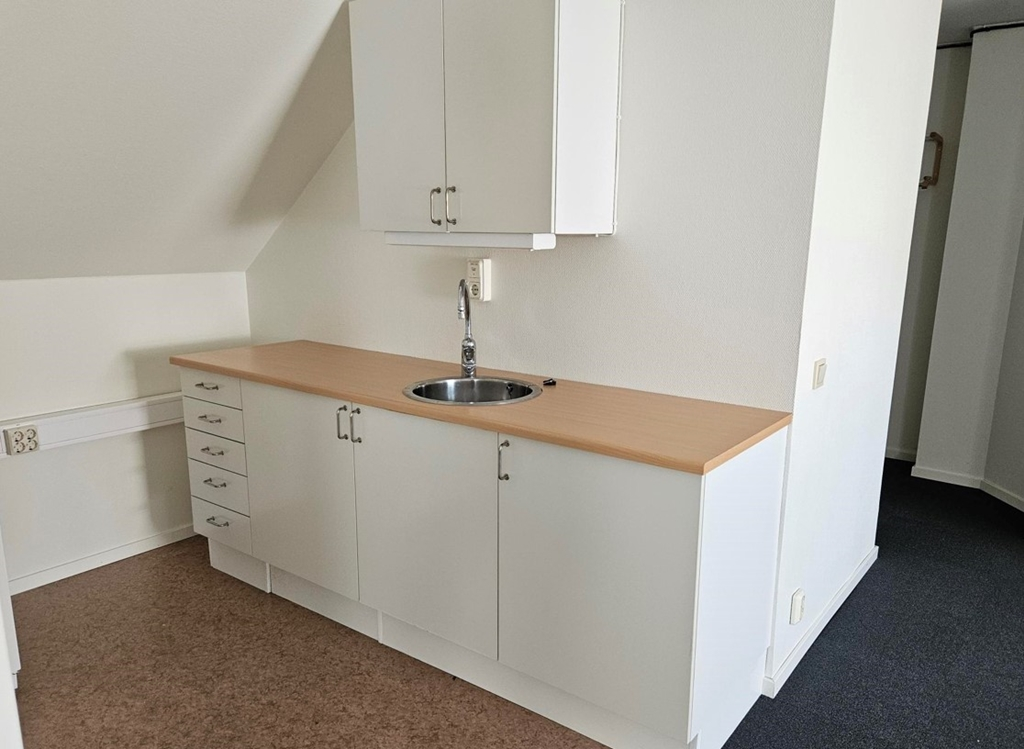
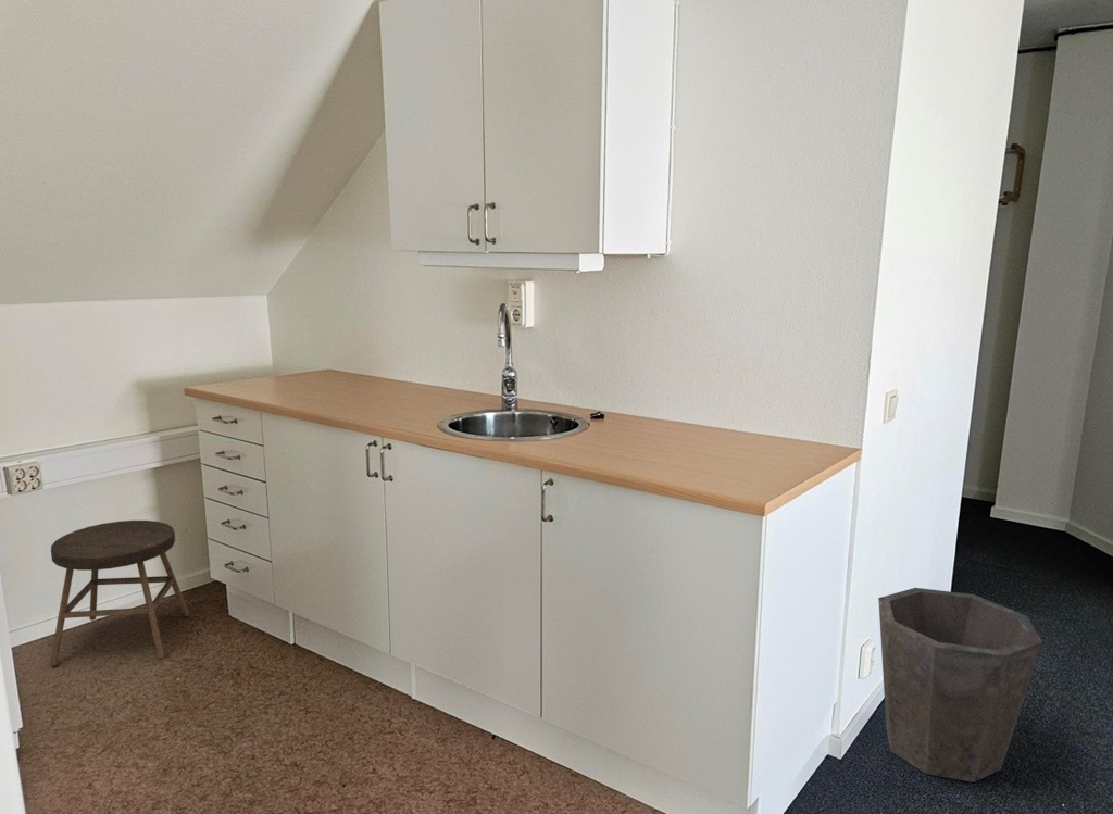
+ stool (118, 584)
+ waste bin (948, 684)
